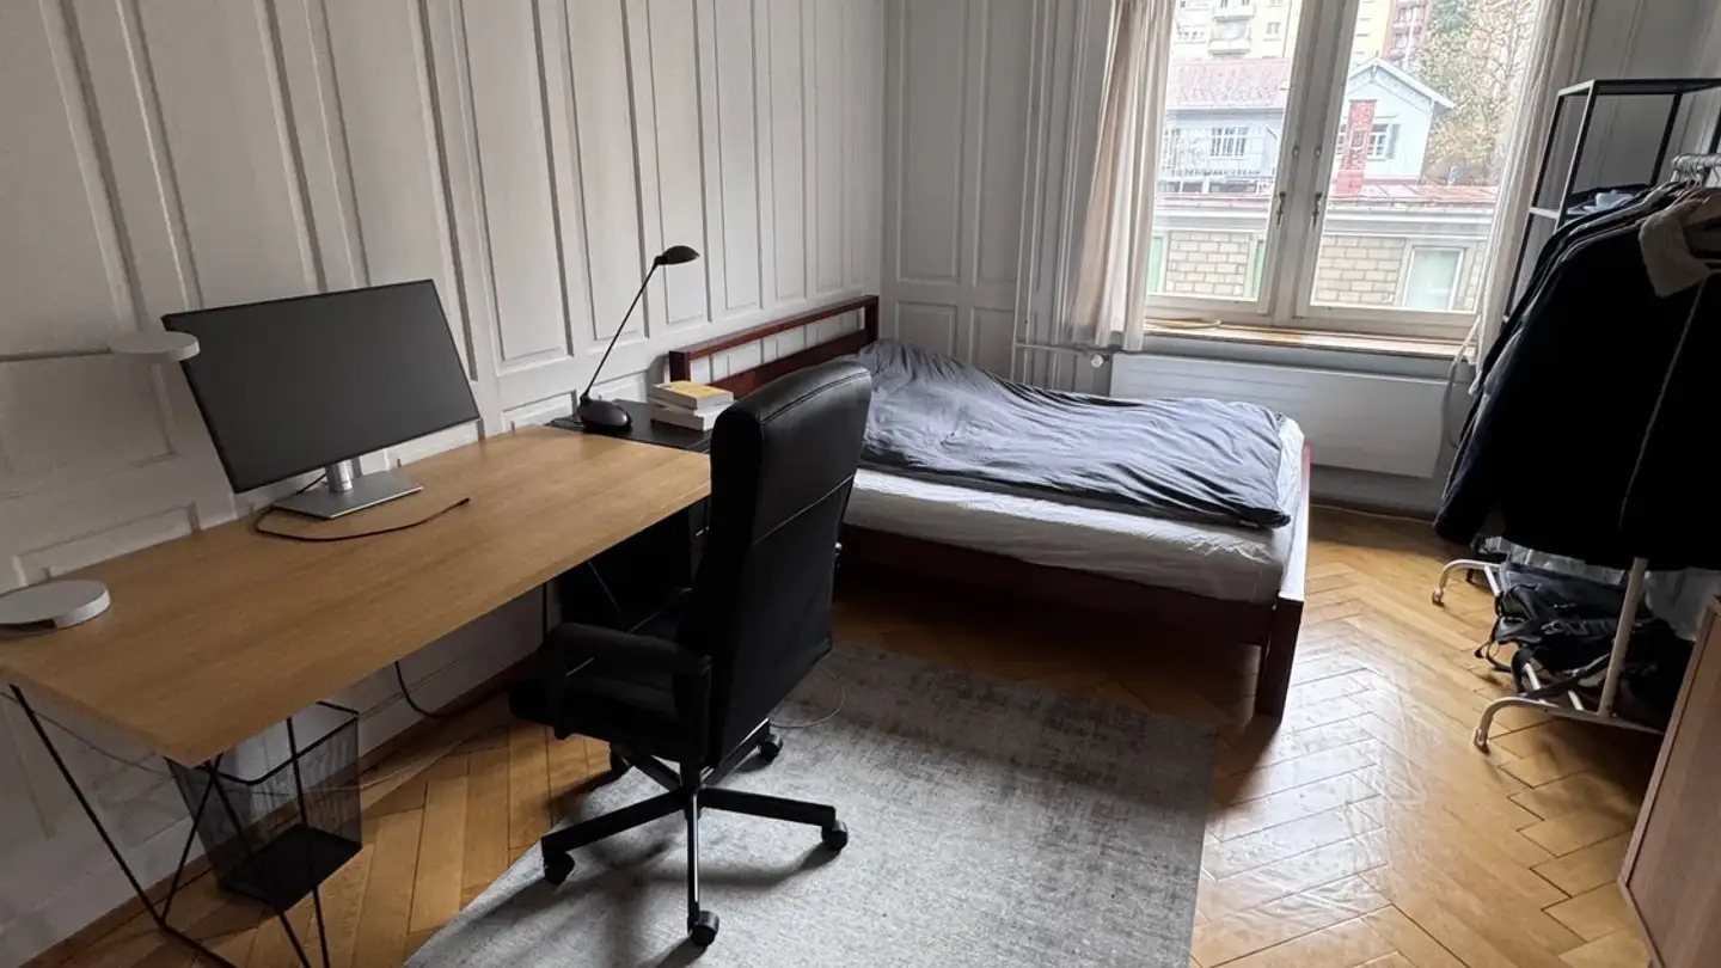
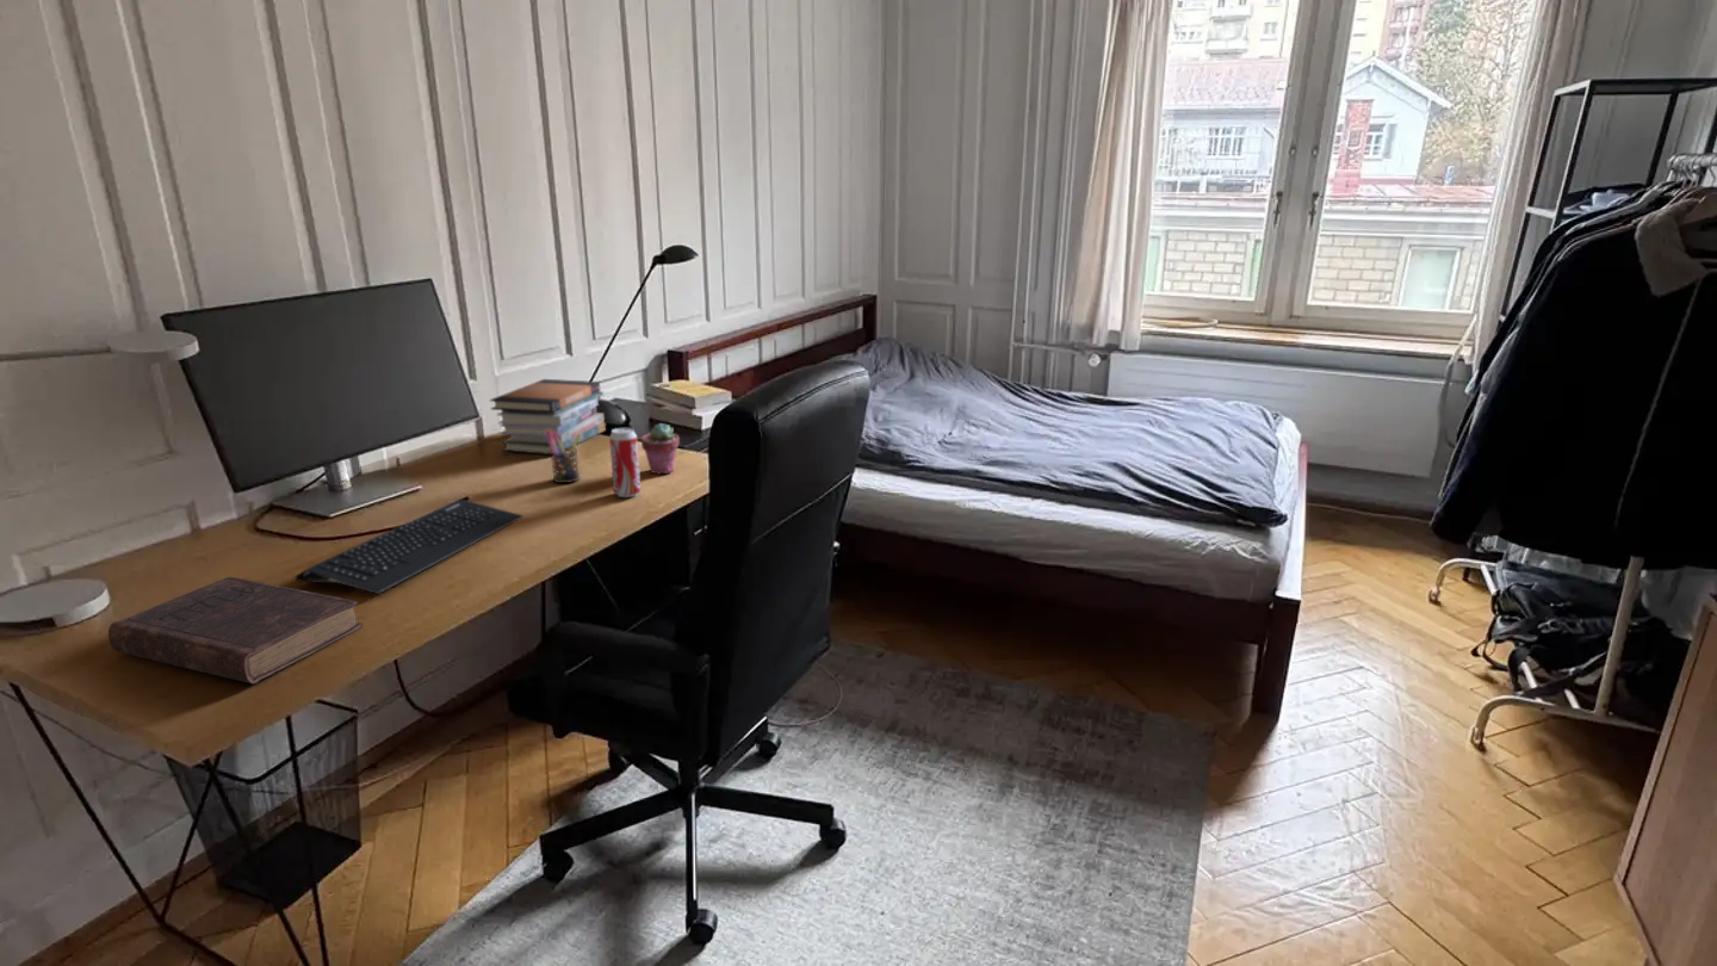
+ beverage can (625, 462)
+ book (238, 626)
+ potted succulent (661, 446)
+ keyboard (420, 540)
+ book stack (551, 415)
+ pen holder (562, 454)
